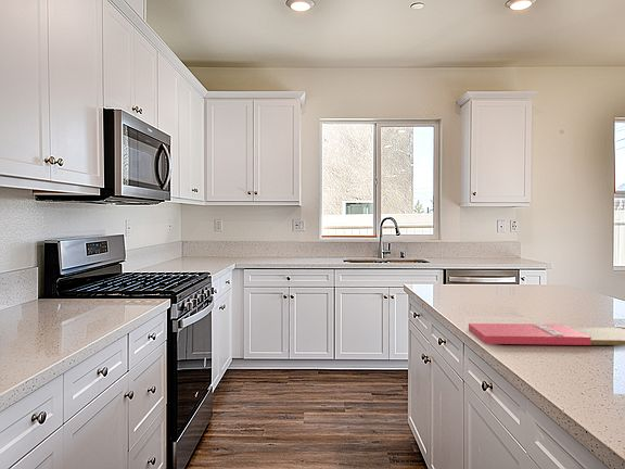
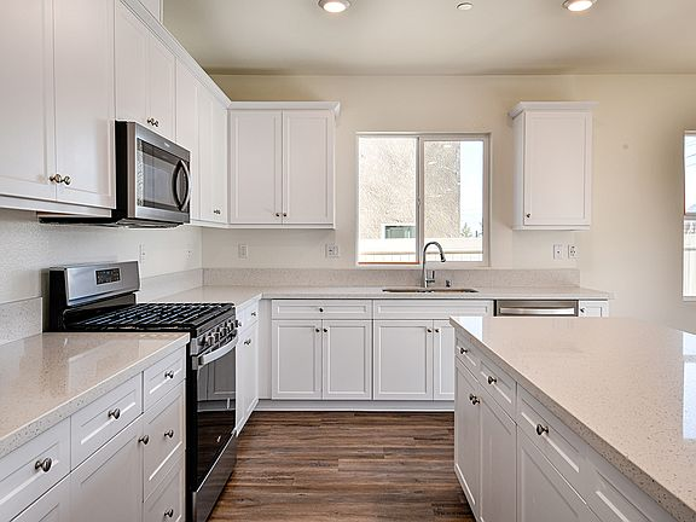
- cutting board (558, 332)
